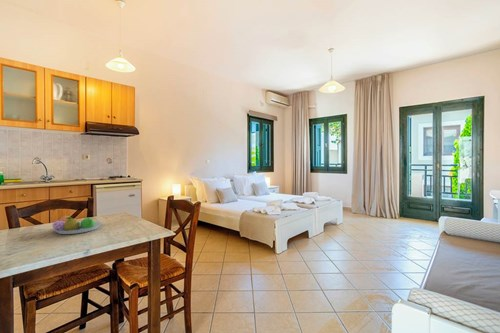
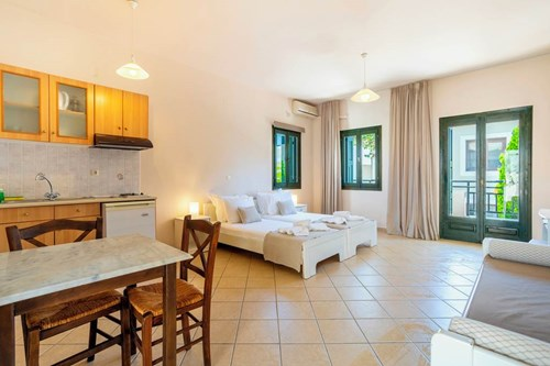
- fruit bowl (78, 221)
